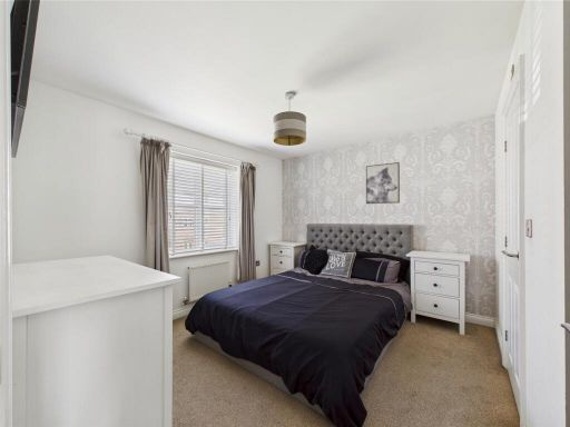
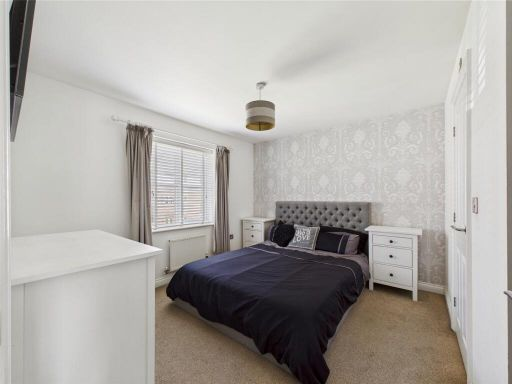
- wall art (382, 183)
